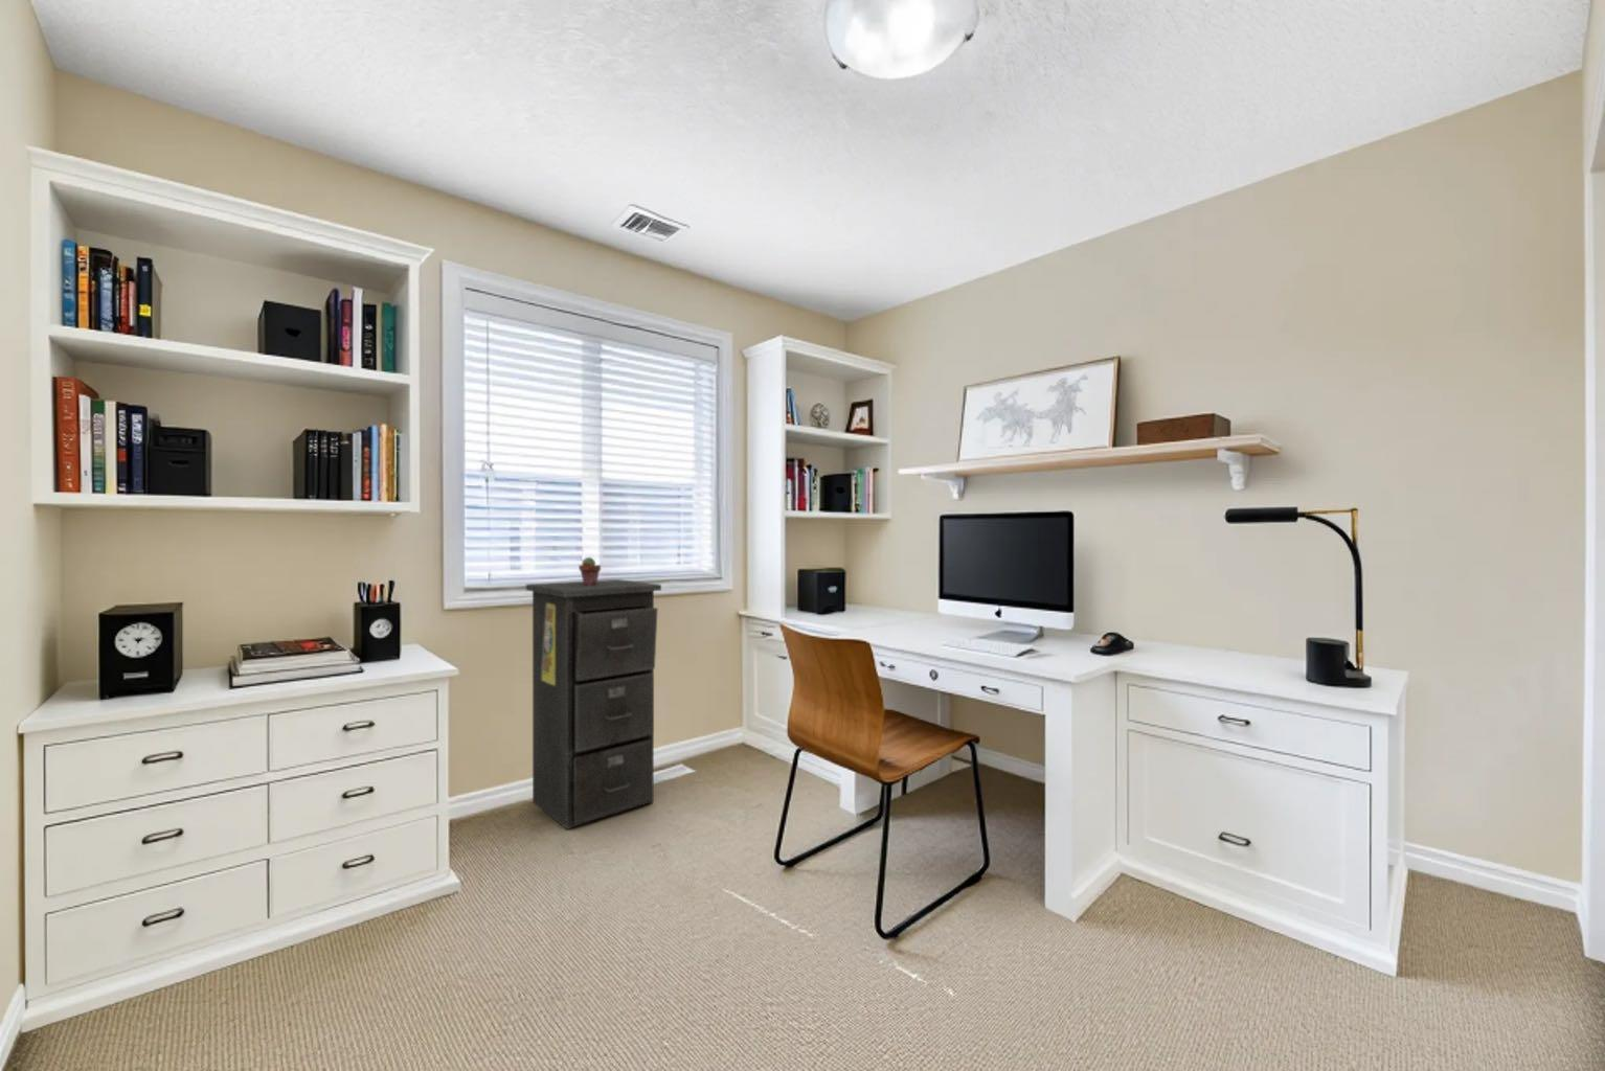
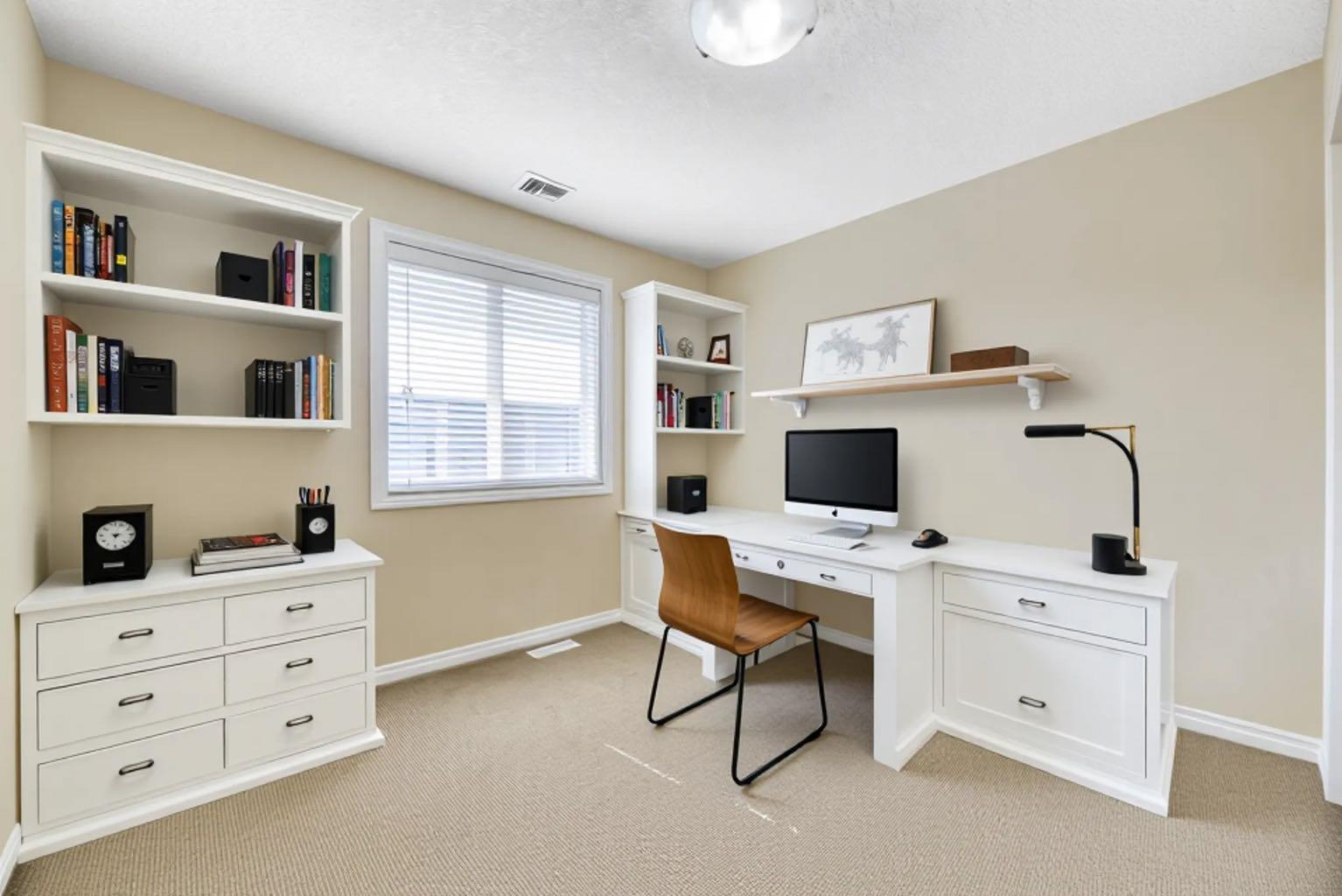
- filing cabinet (597, 694)
- potted succulent (590, 570)
